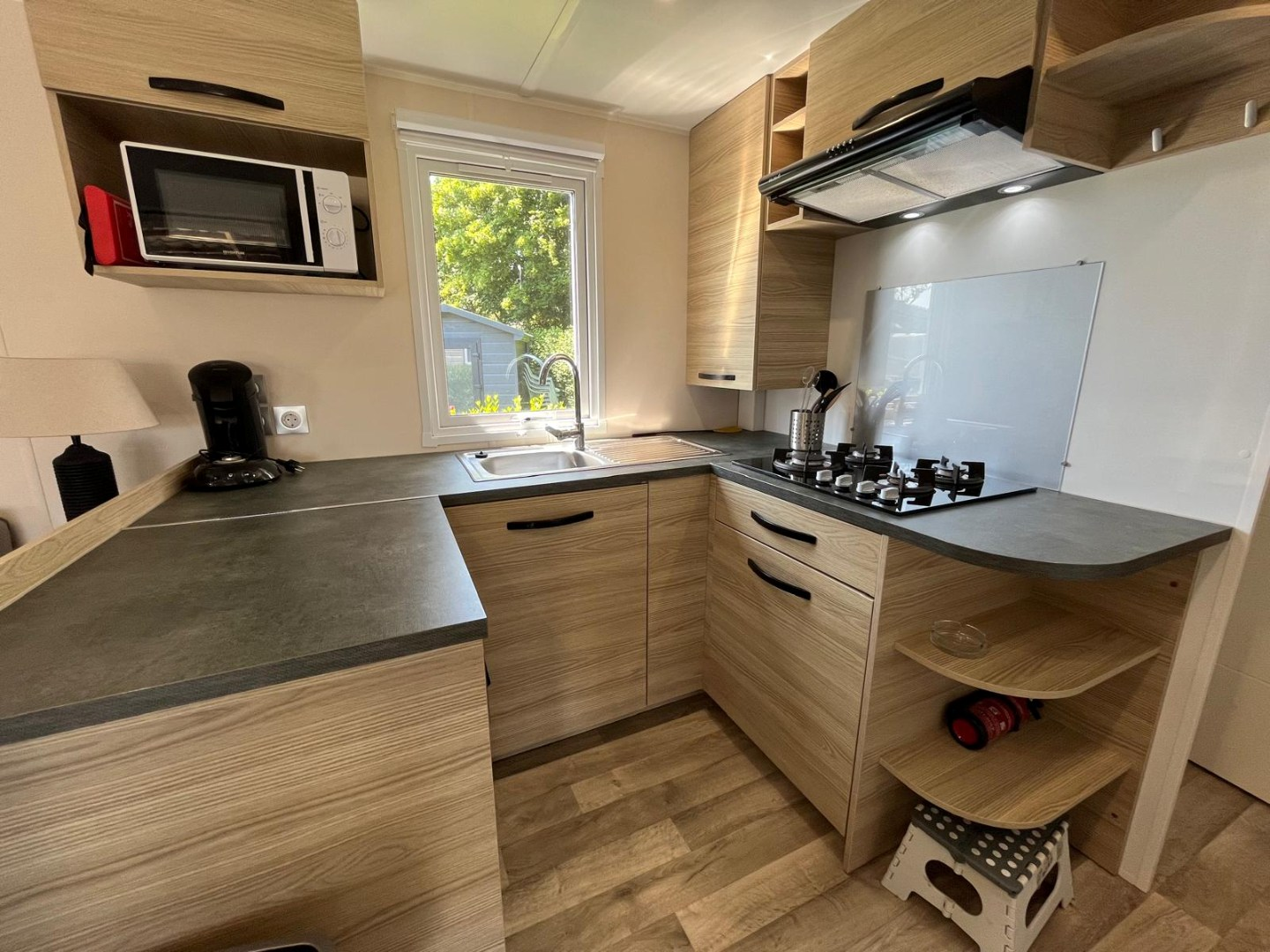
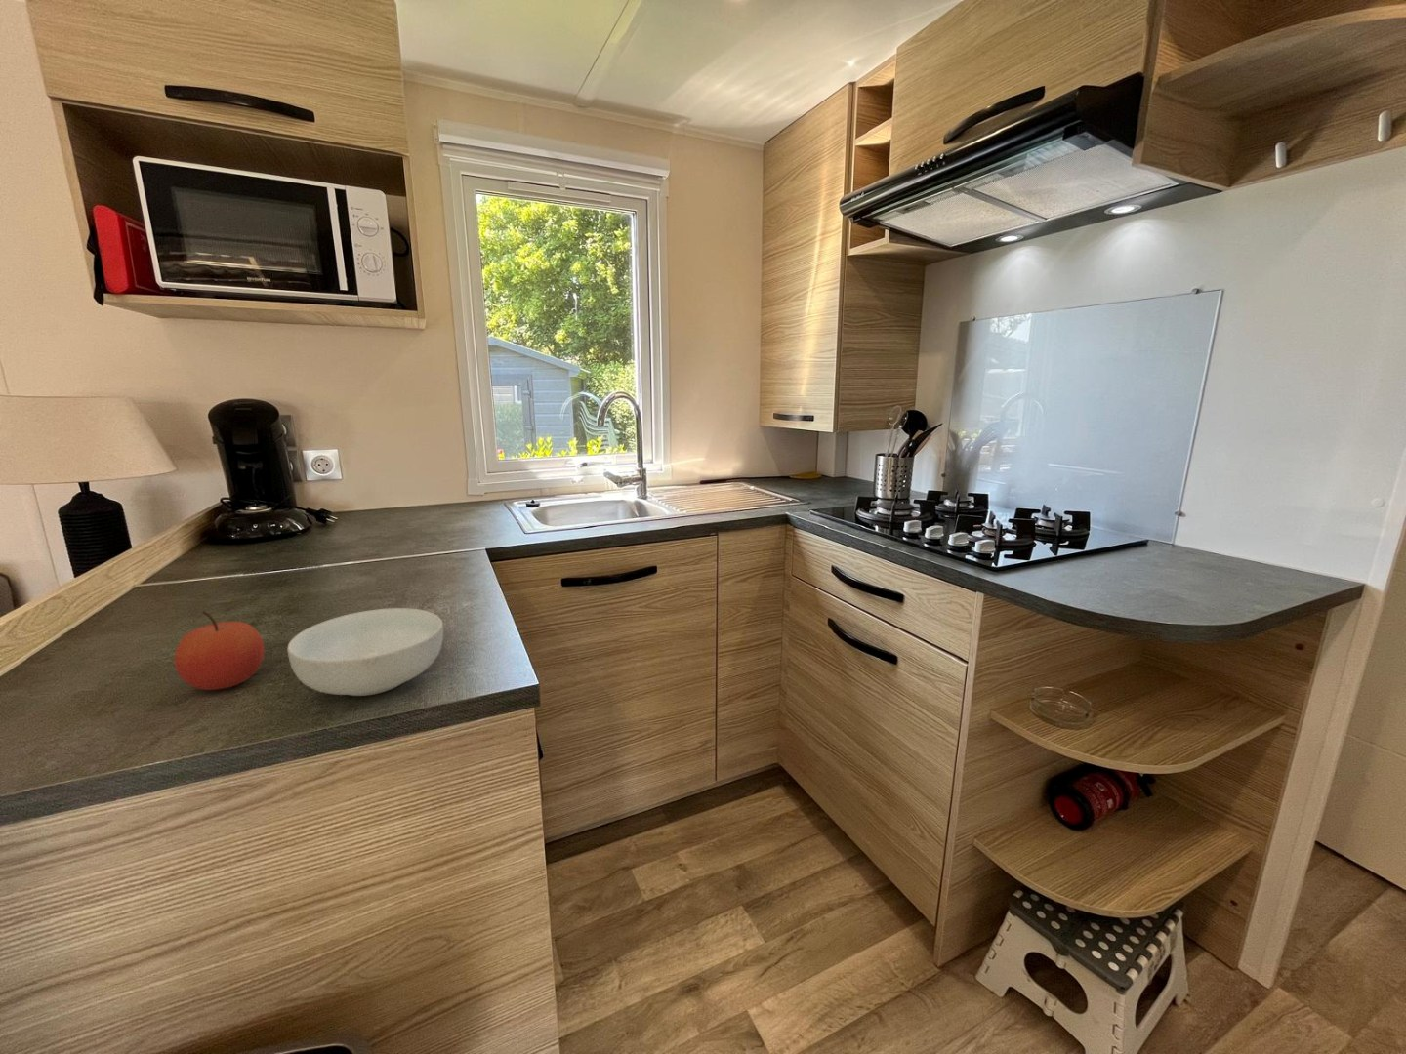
+ cereal bowl (372, 655)
+ apple (219, 647)
